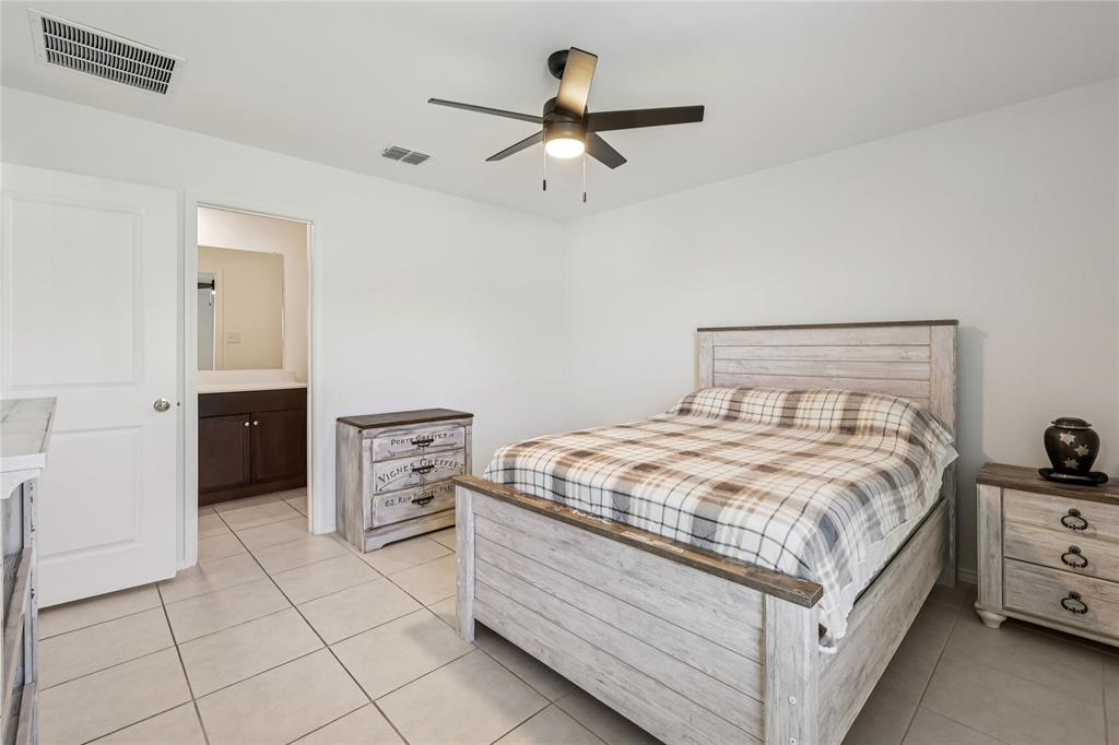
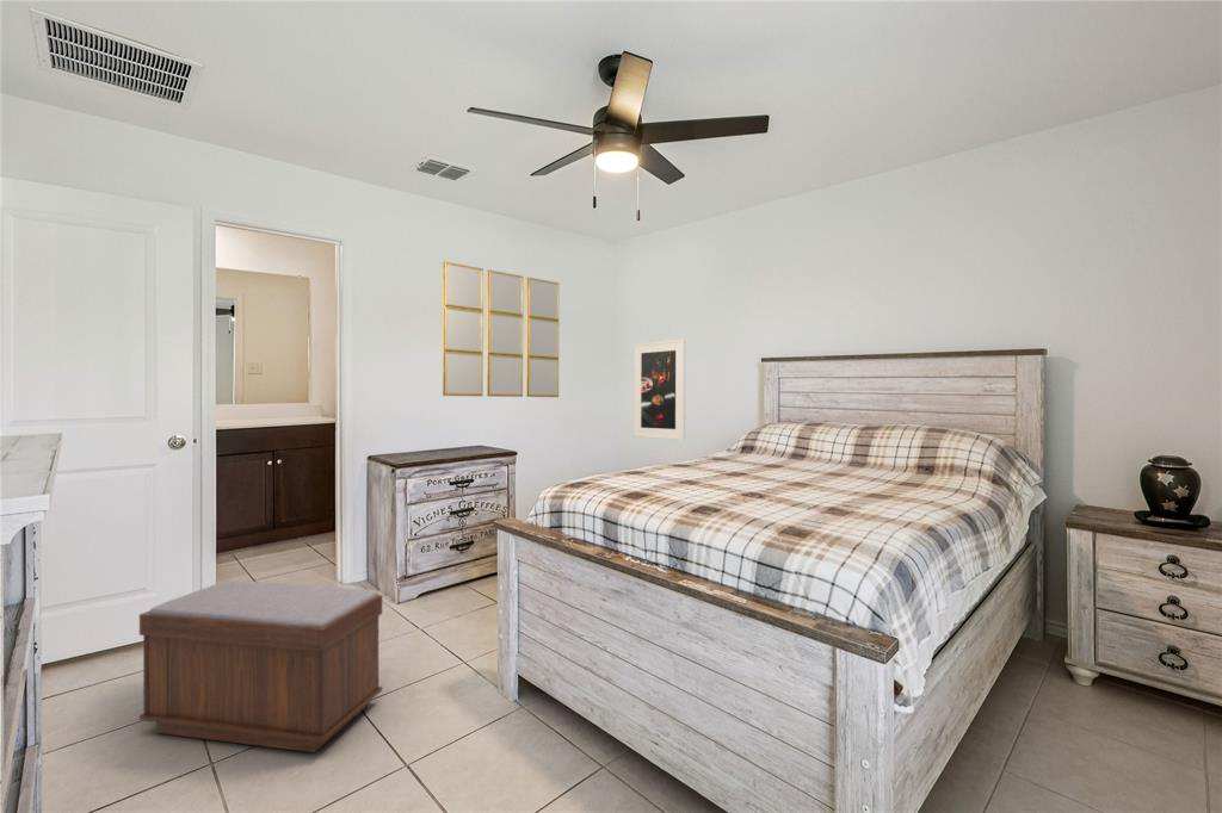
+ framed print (658, 390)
+ bench (267, 657)
+ home mirror (505, 334)
